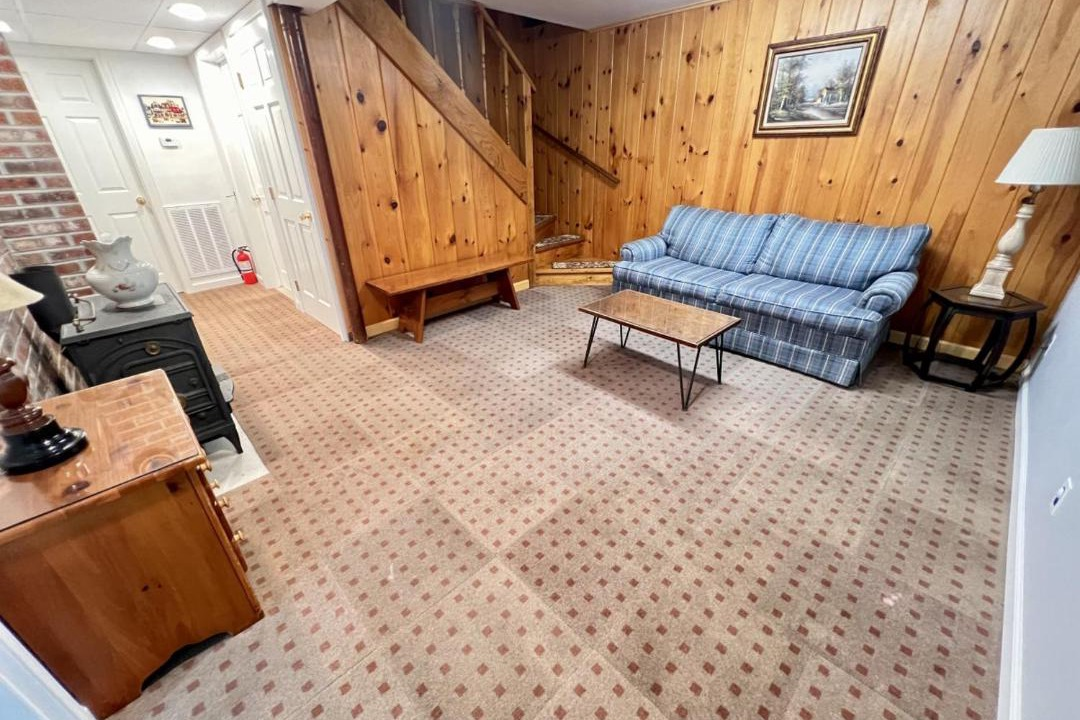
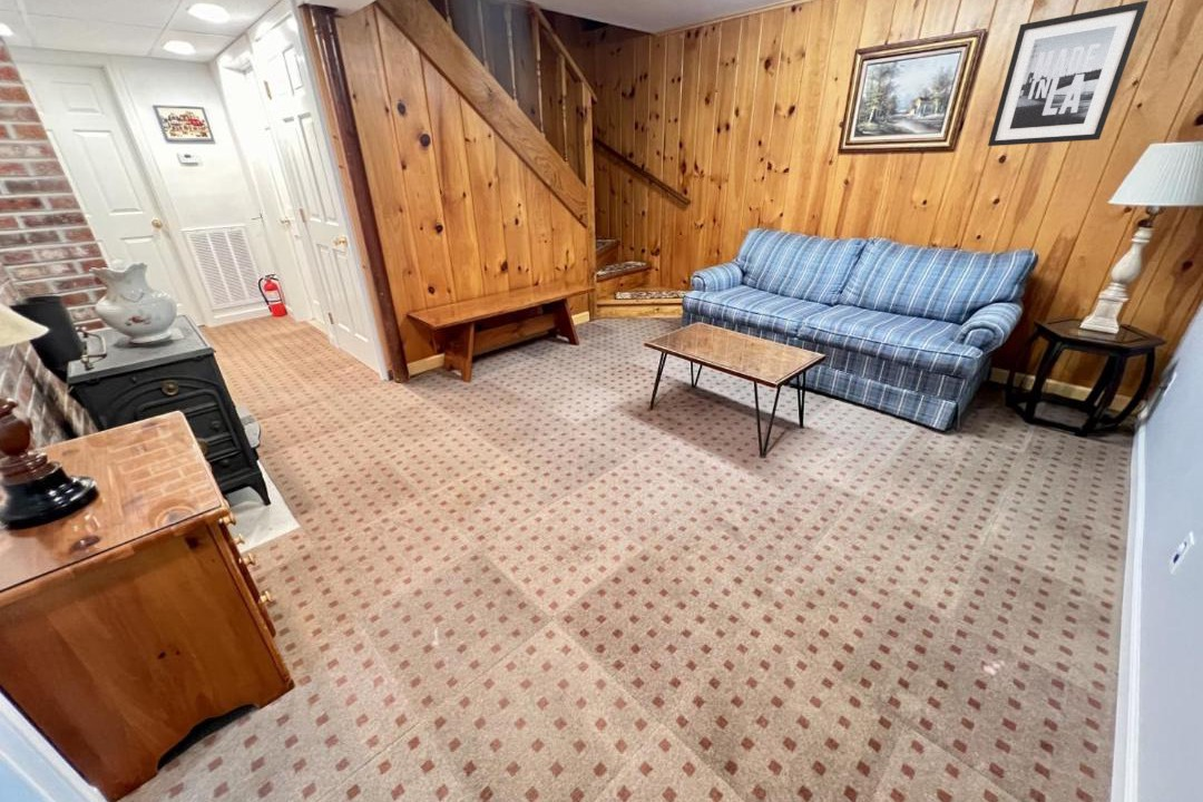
+ wall art (1059, 81)
